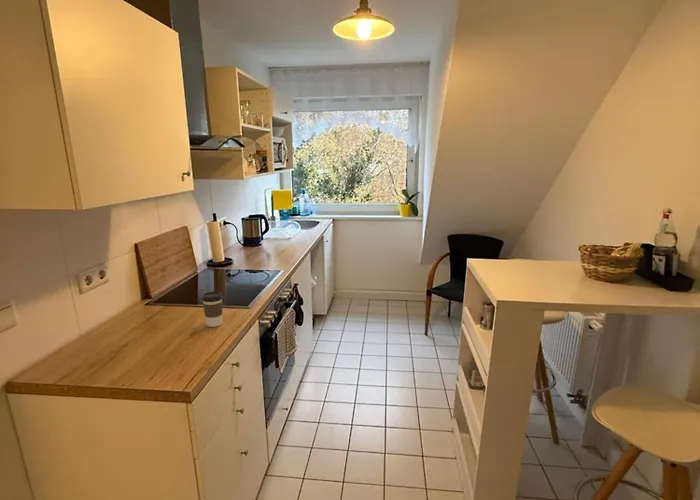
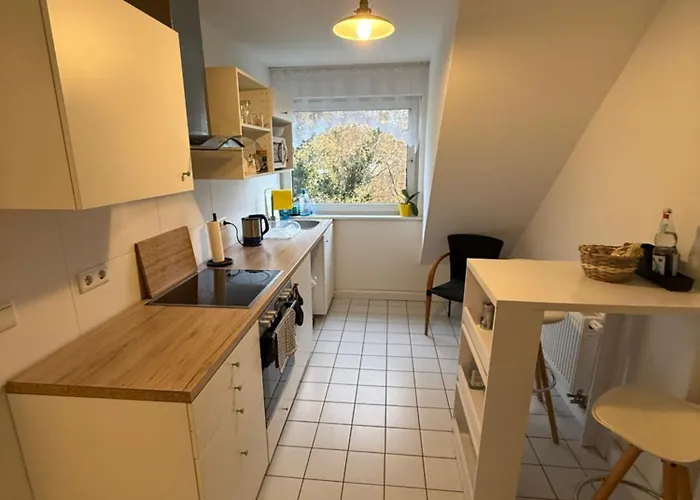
- coffee cup (213, 309)
